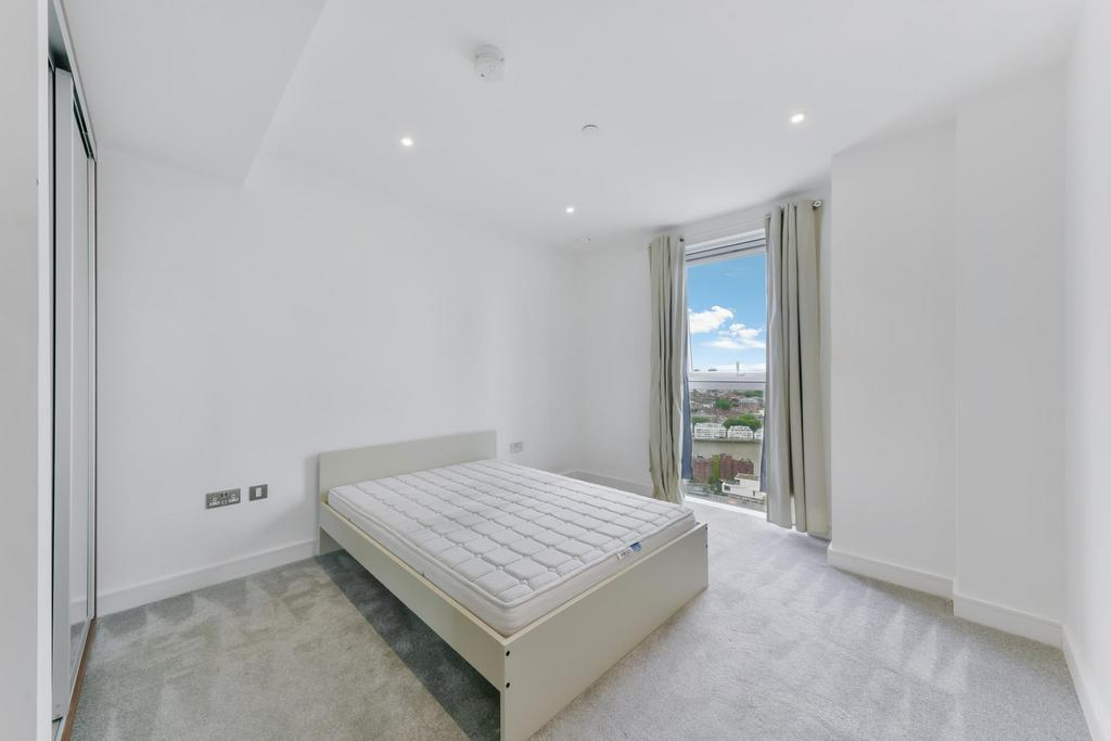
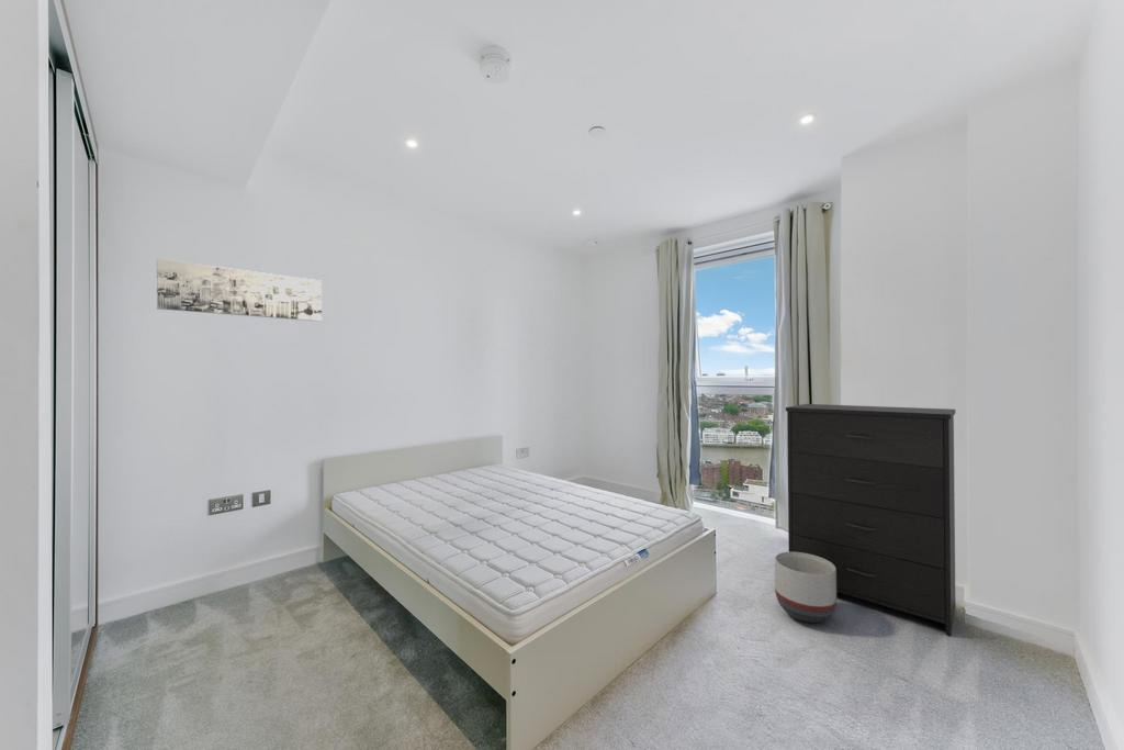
+ wall art (247, 293)
+ dresser (866, 502)
+ planter (805, 589)
